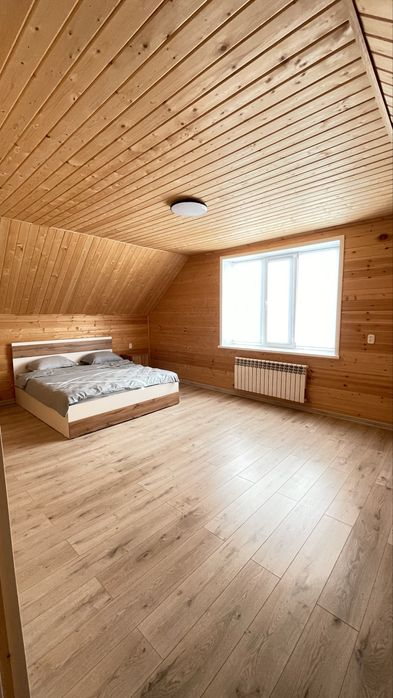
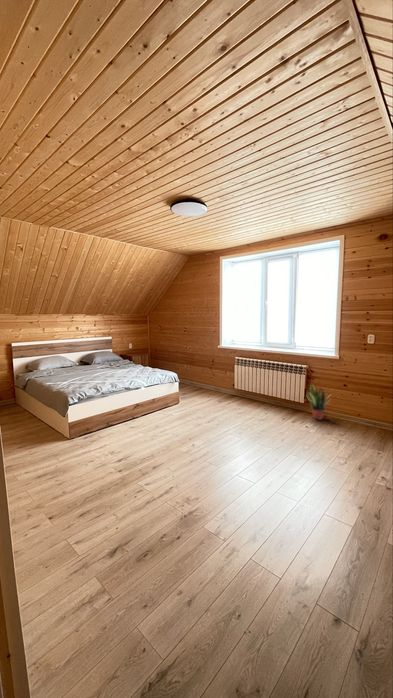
+ potted plant (317, 401)
